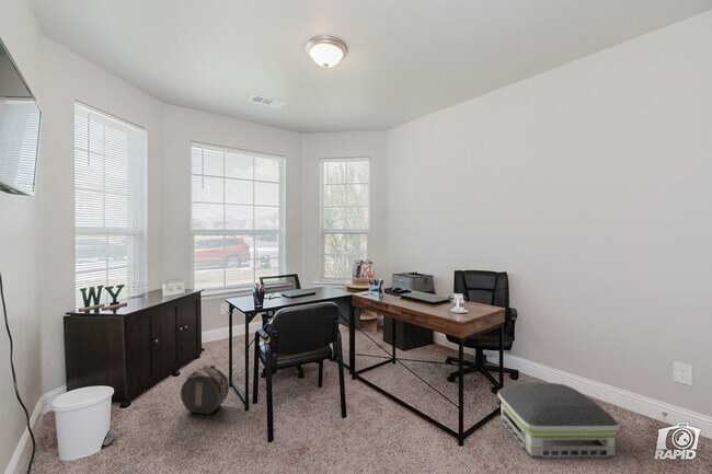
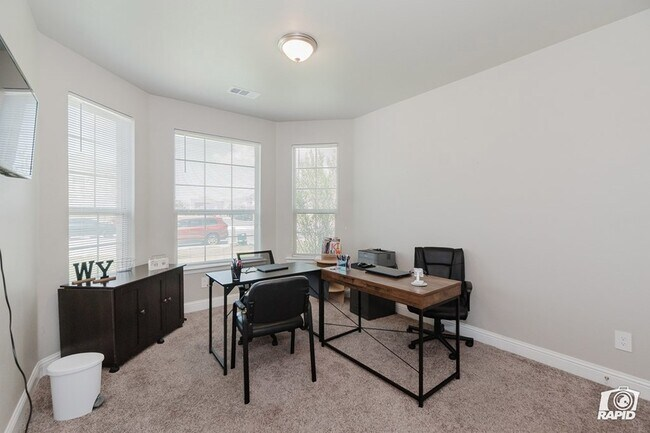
- hat box (205, 386)
- air purifier (552, 413)
